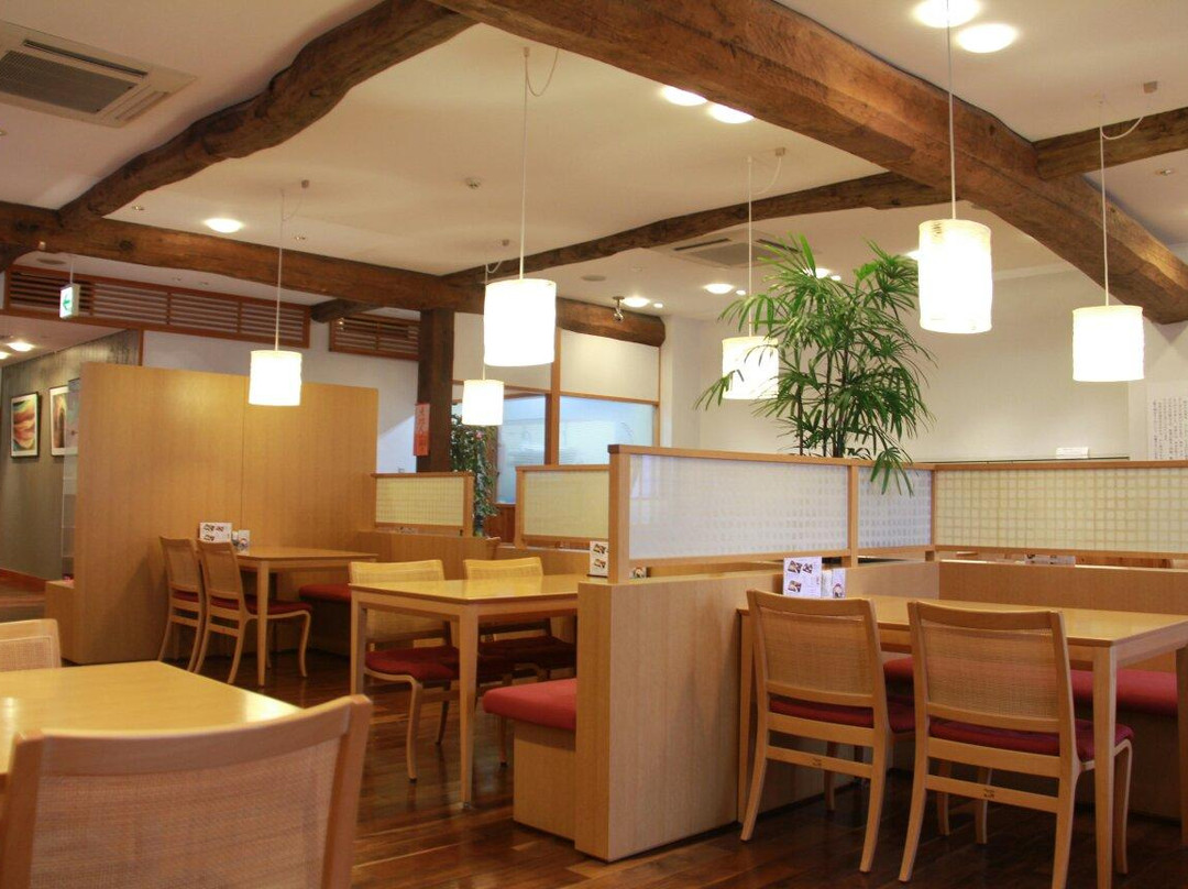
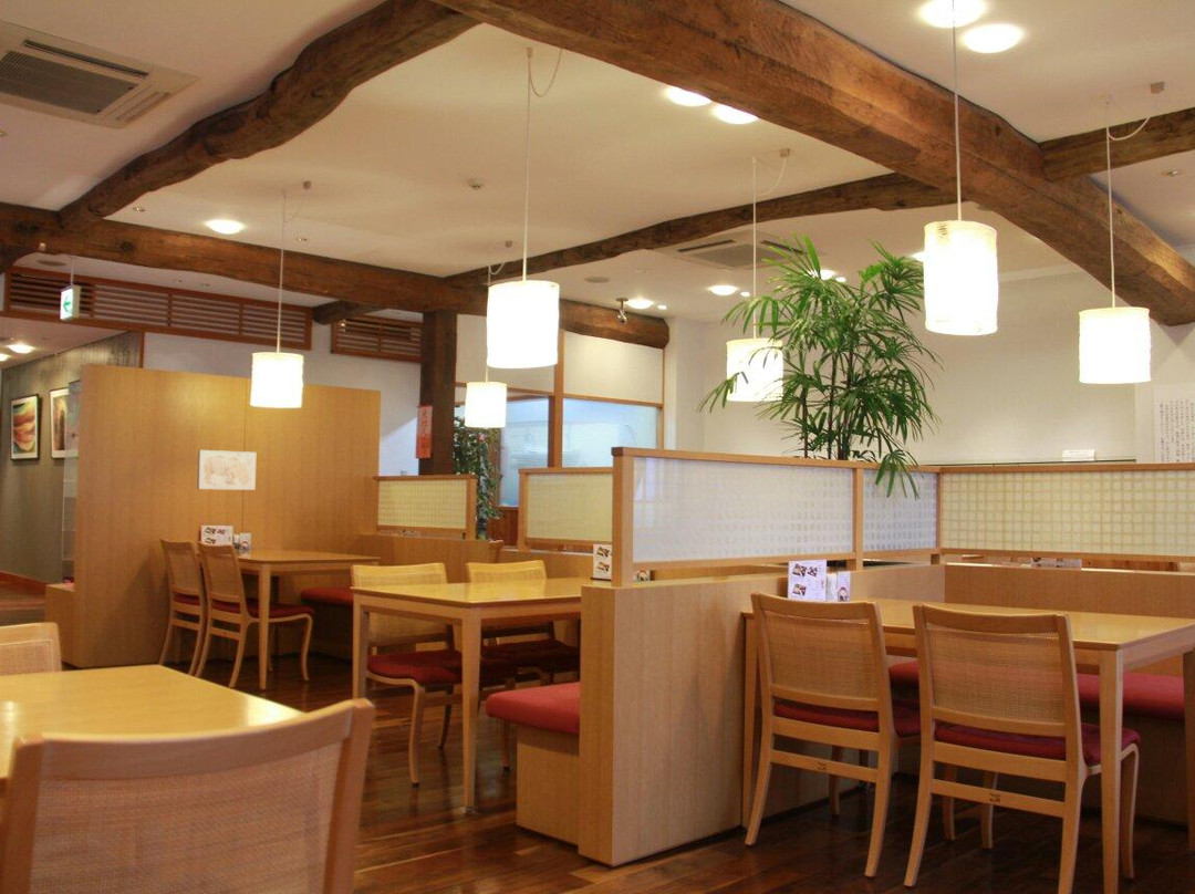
+ wall art (227, 470)
